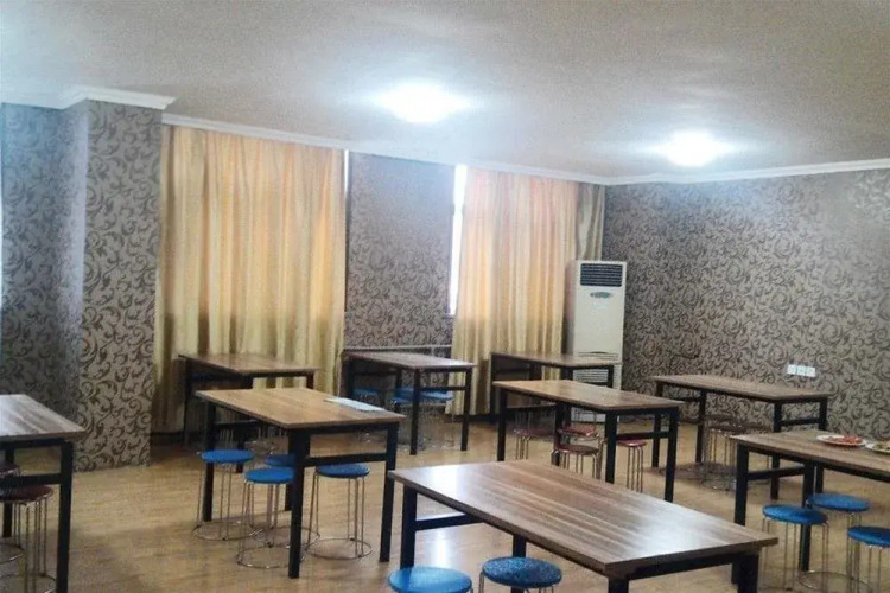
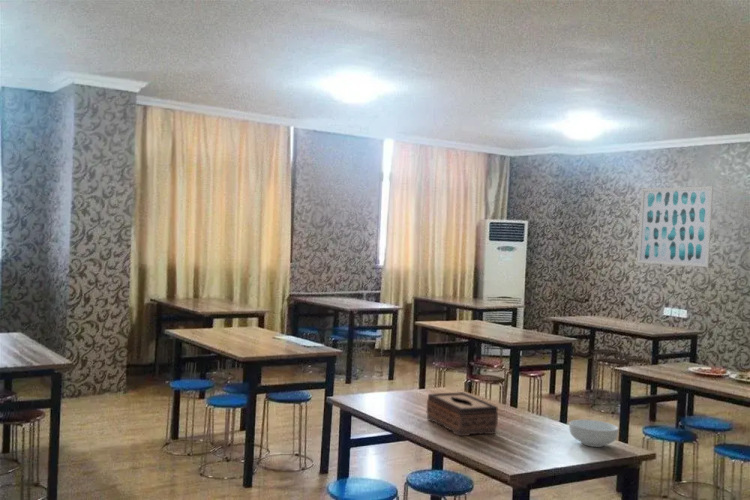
+ tissue box (461, 413)
+ wall art (673, 226)
+ cereal bowl (593, 434)
